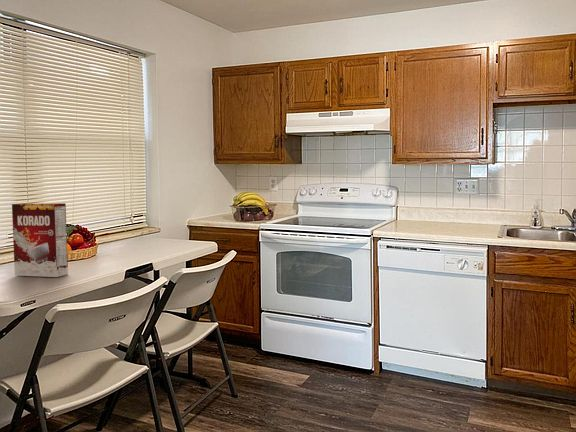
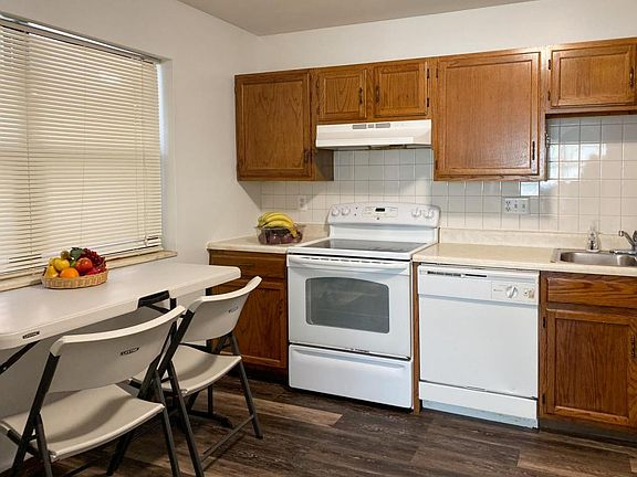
- cereal box (40, 239)
